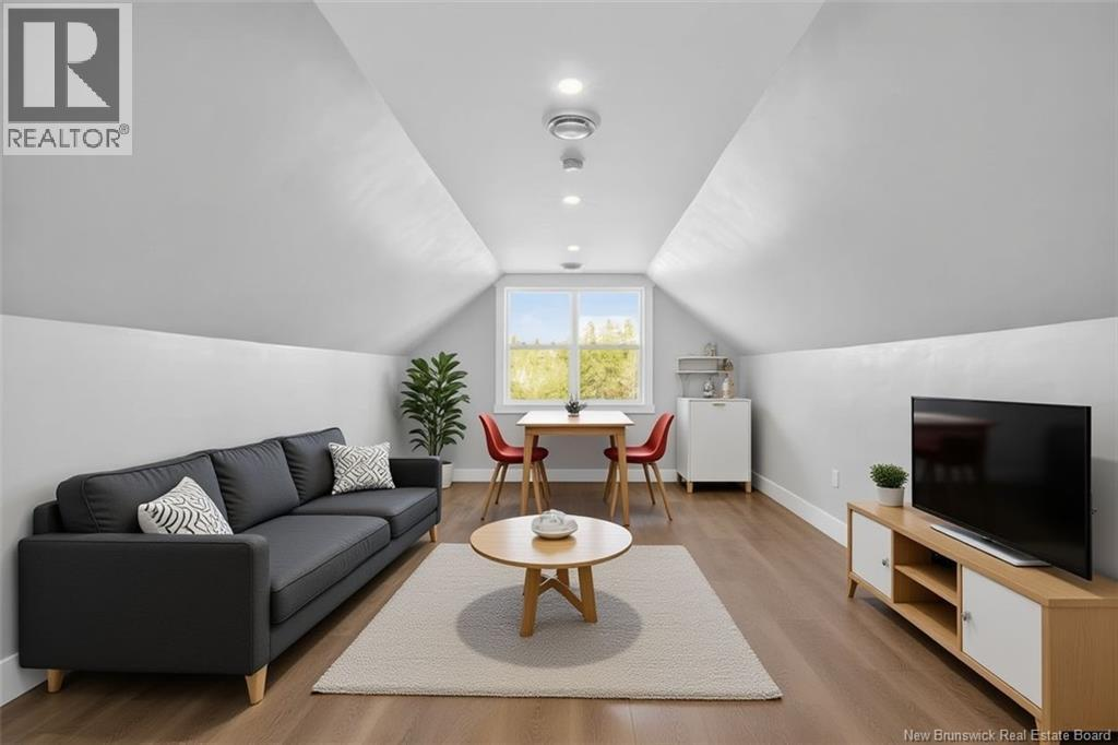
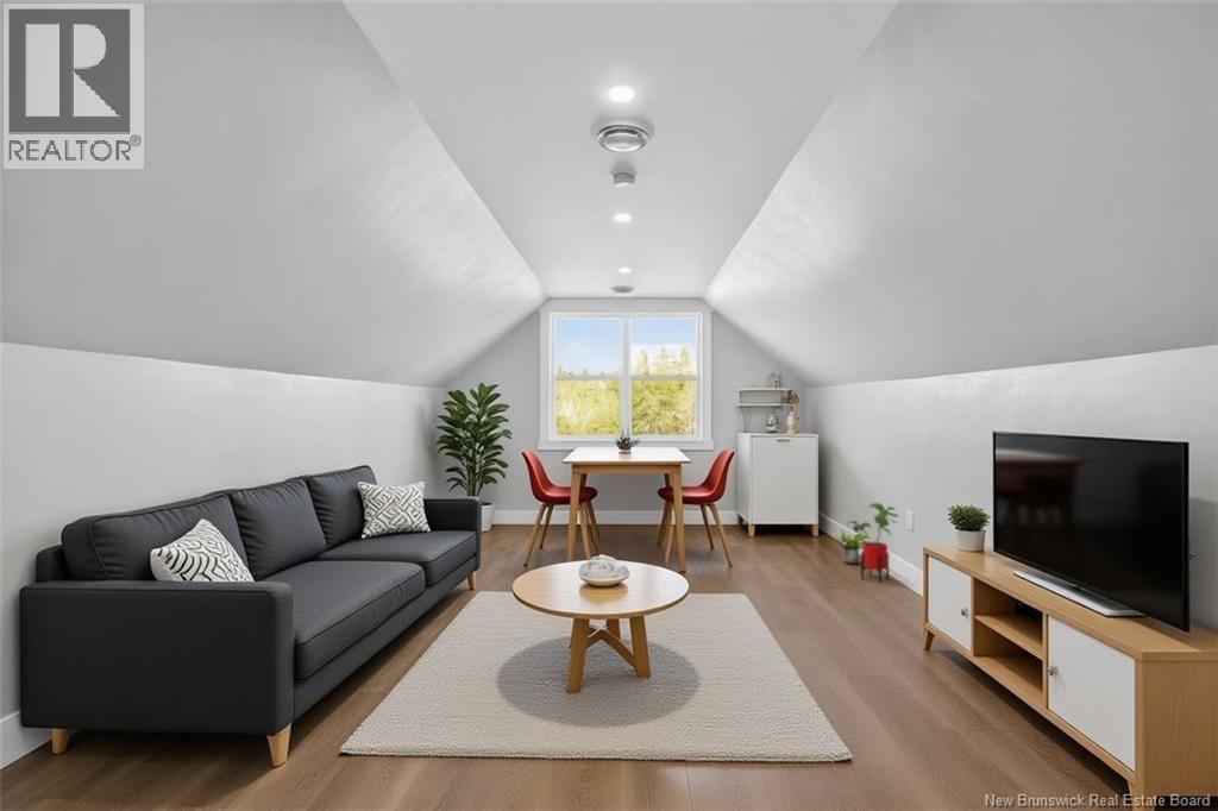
+ potted plant (852, 547)
+ house plant (874, 542)
